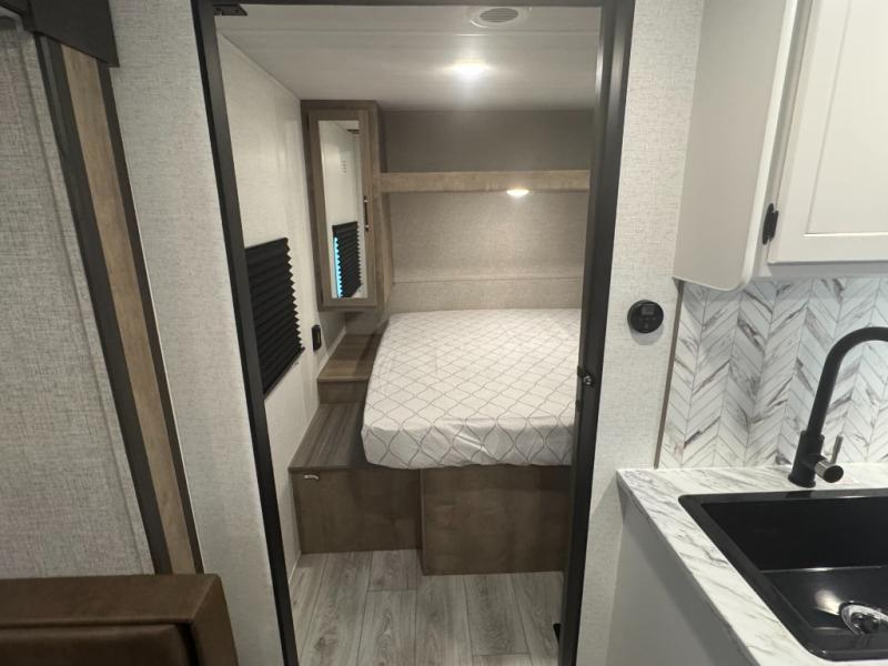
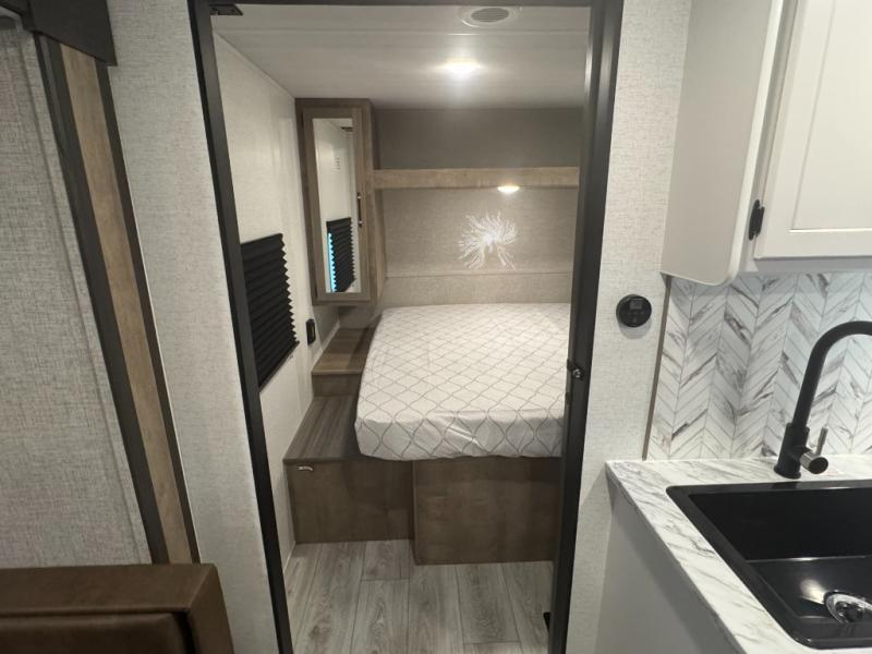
+ wall sculpture (487, 241)
